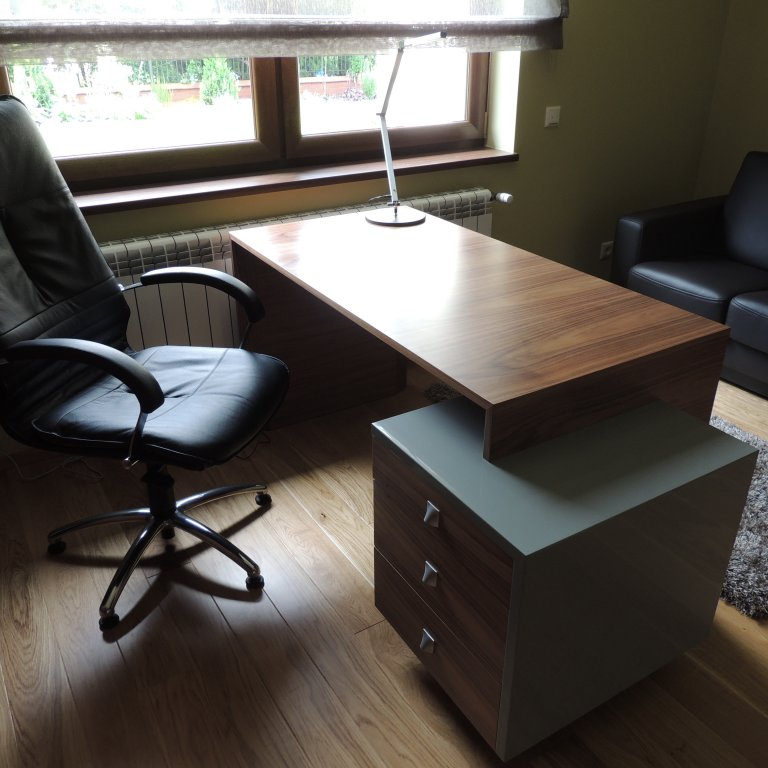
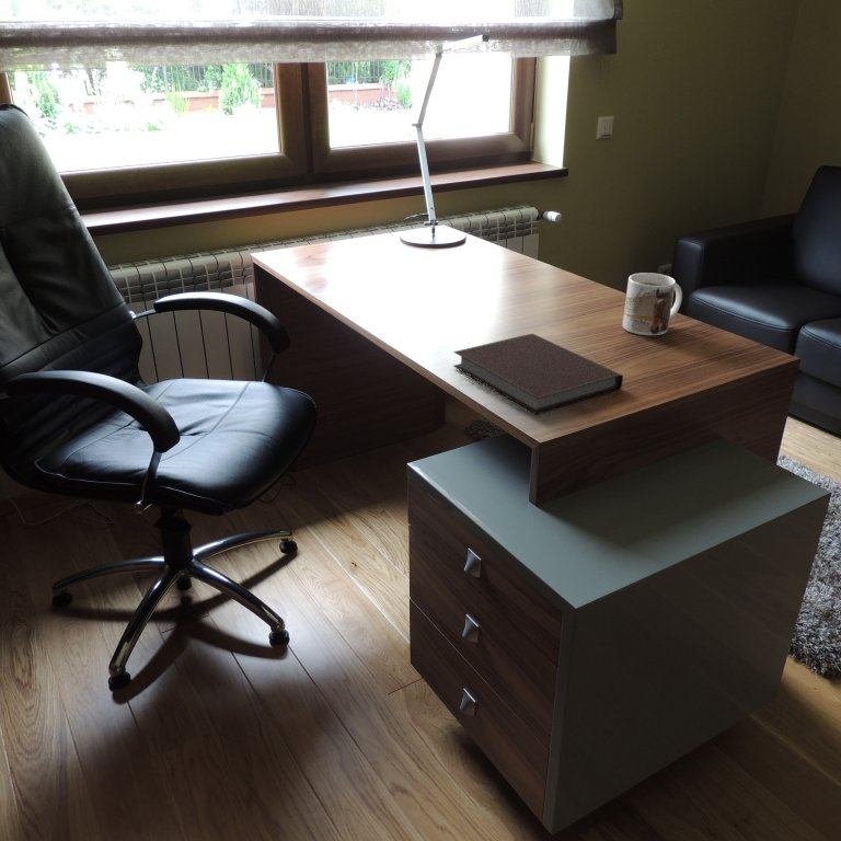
+ mug (653, 303)
+ notebook (535, 369)
